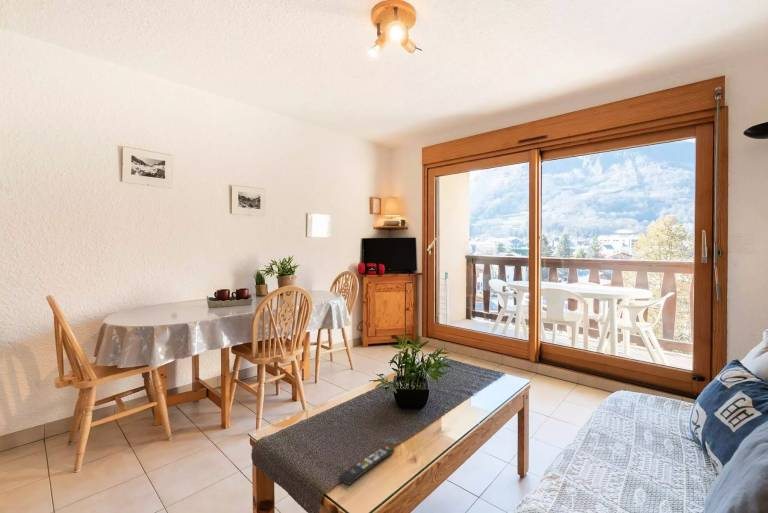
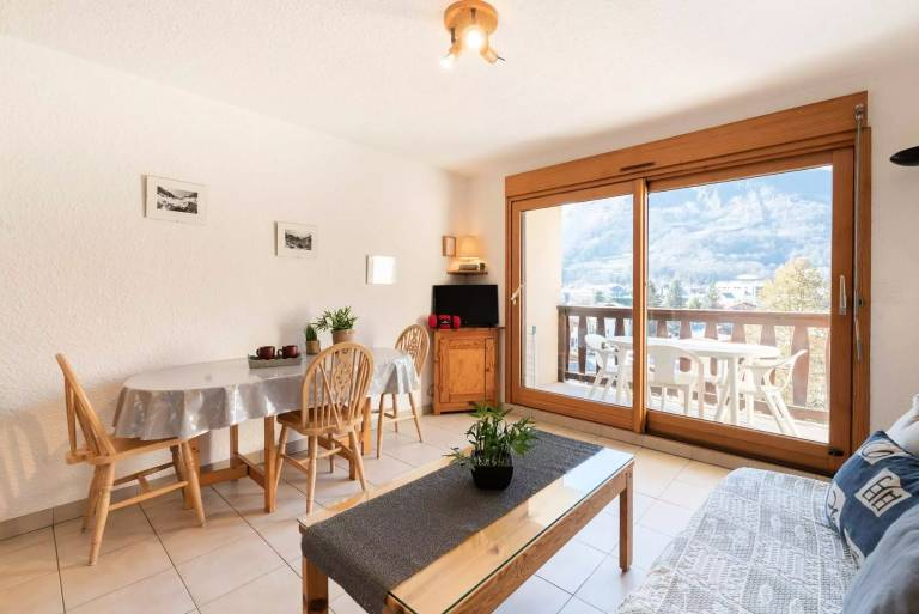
- remote control (368, 463)
